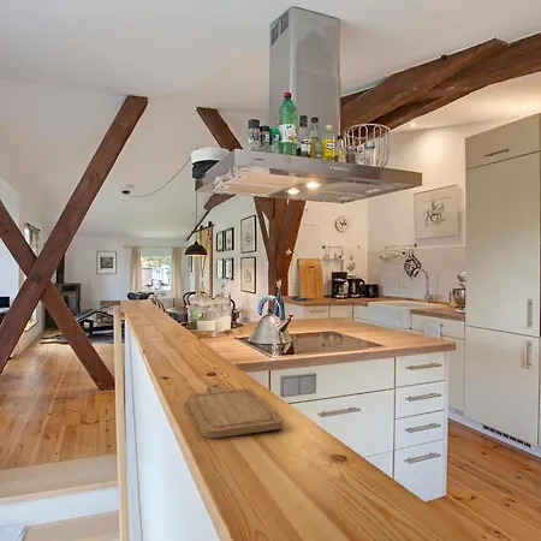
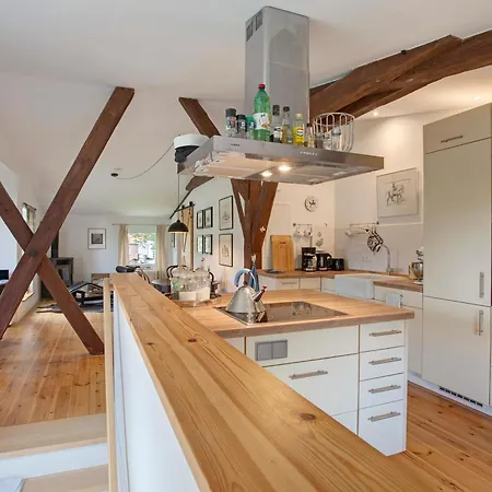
- chopping board (227, 404)
